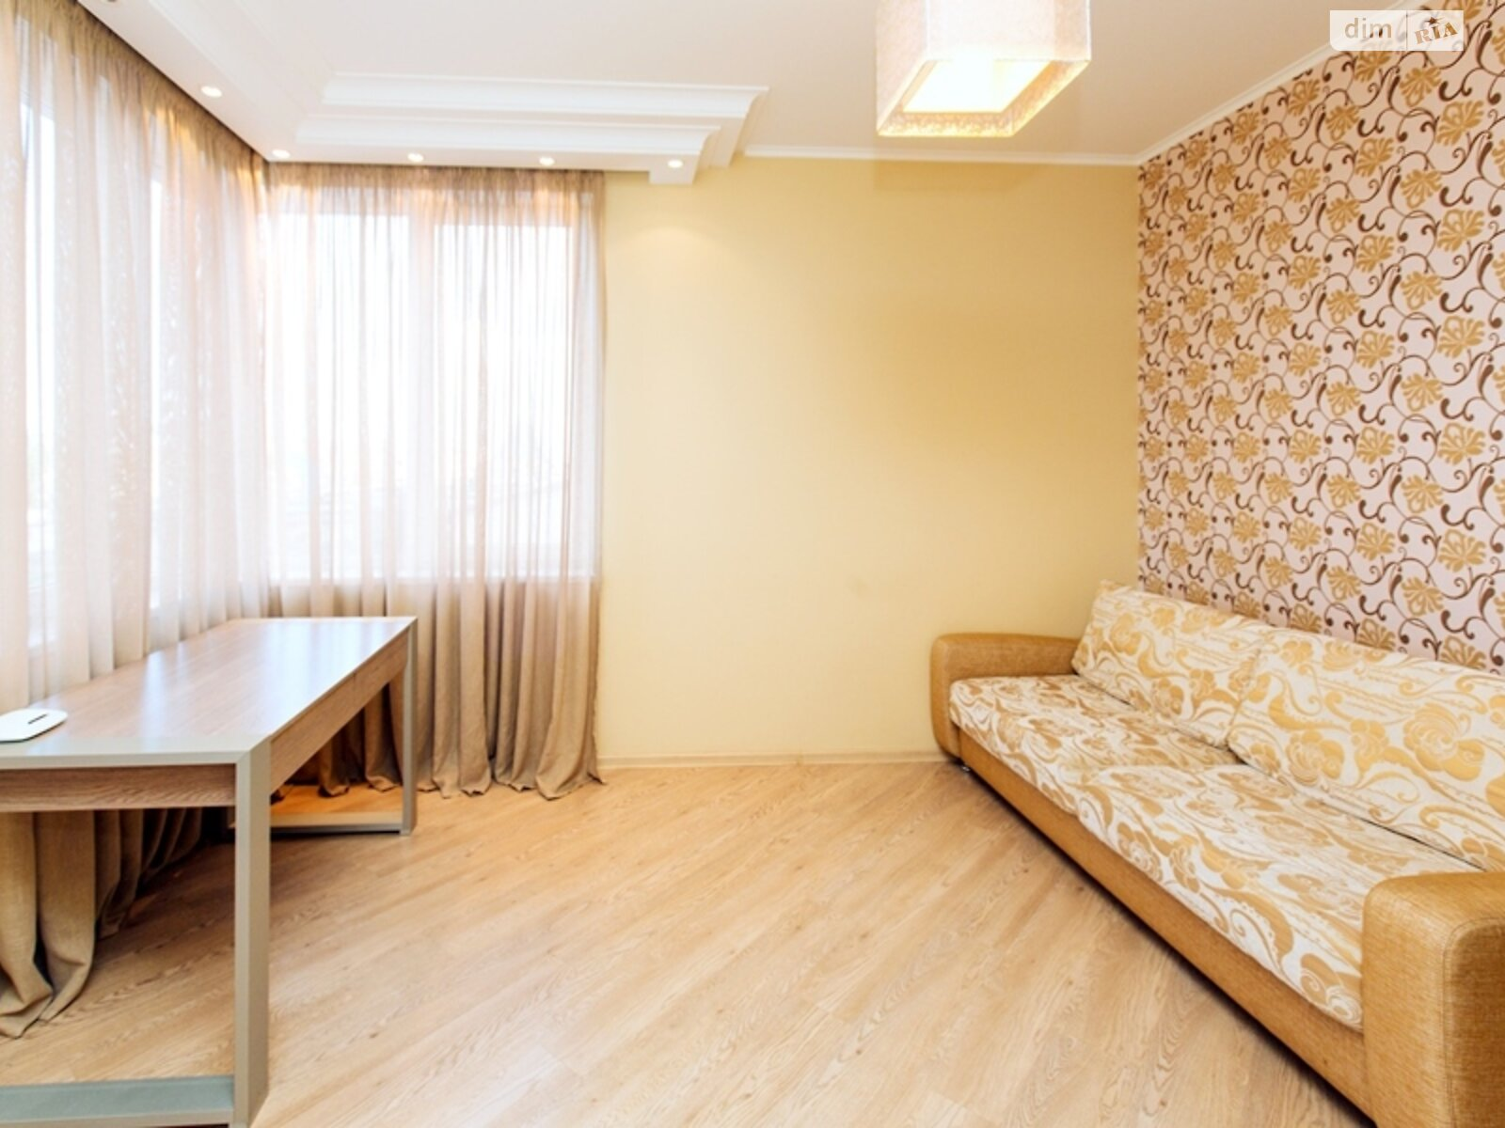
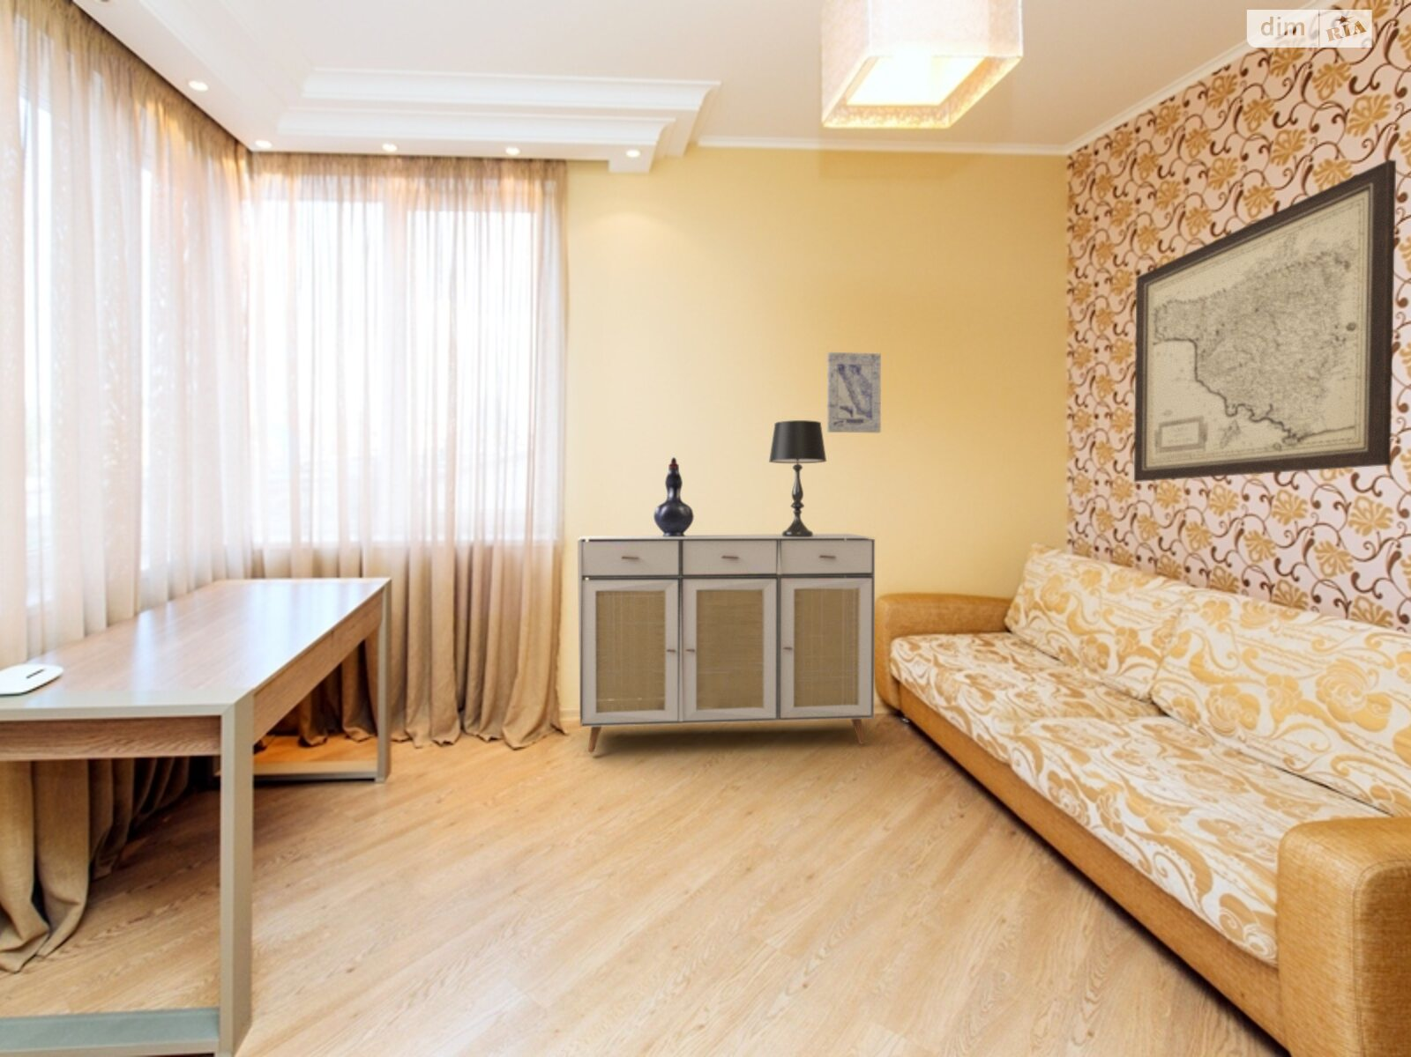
+ wall art (853, 393)
+ table lamp (798, 480)
+ decorative vase (673, 496)
+ wall art (1238, 352)
+ sideboard (723, 635)
